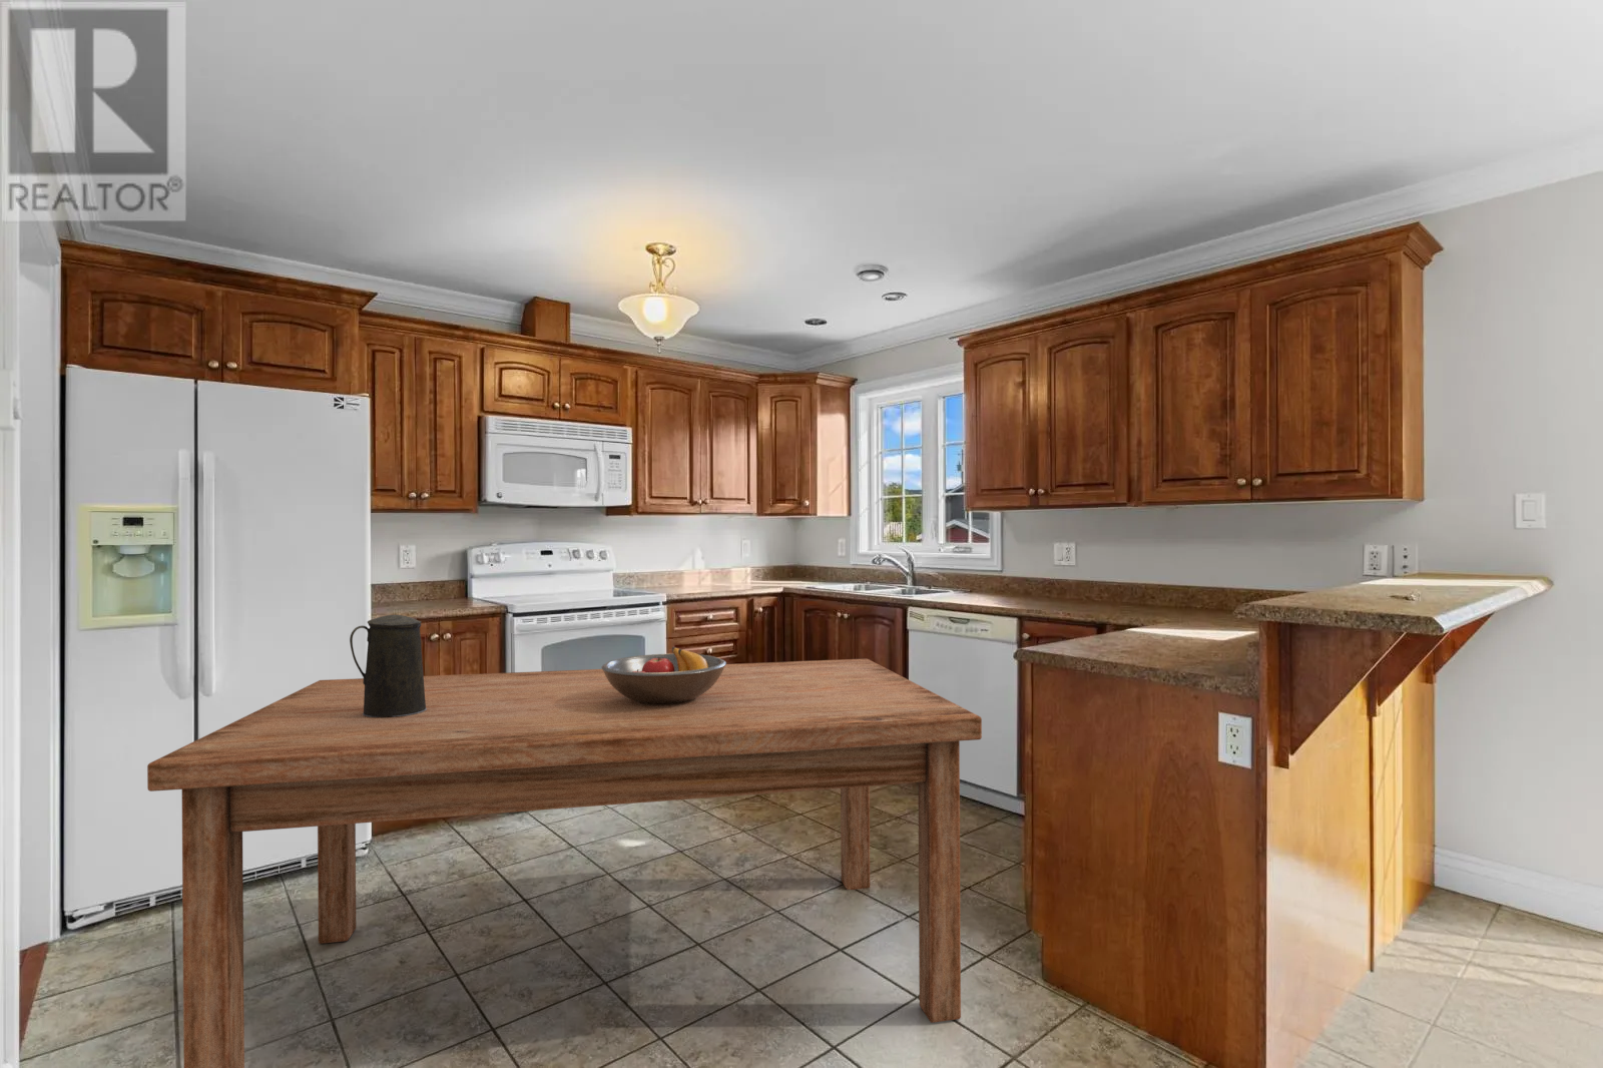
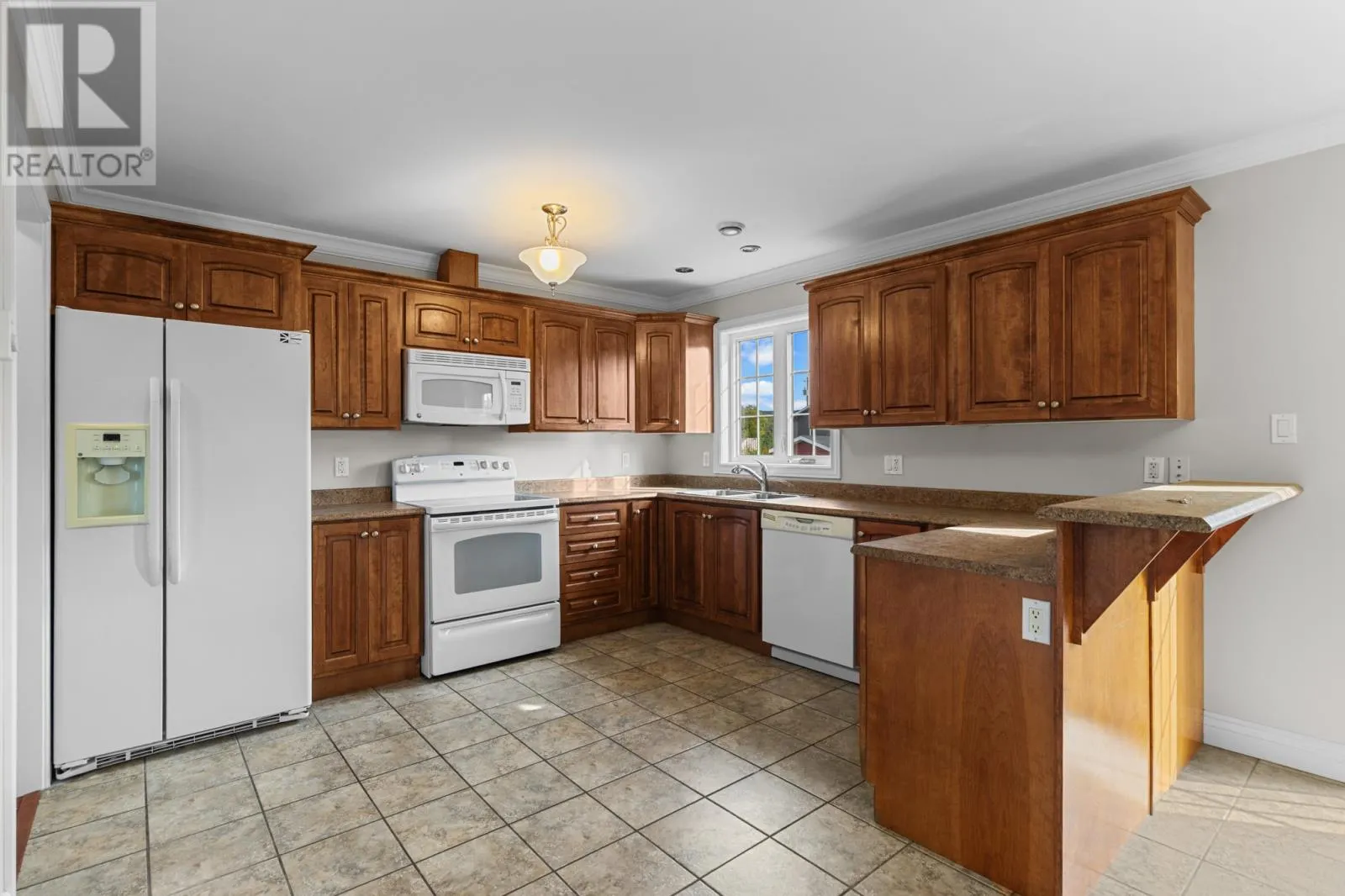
- pitcher (389, 663)
- dining table (609, 805)
- fruit bowl (664, 676)
